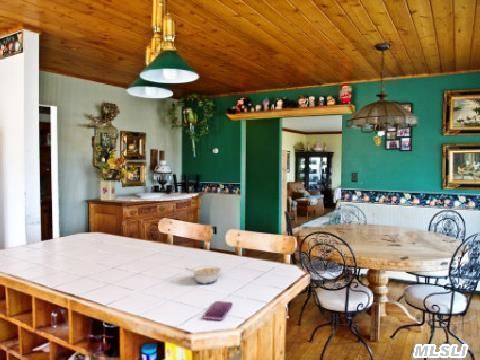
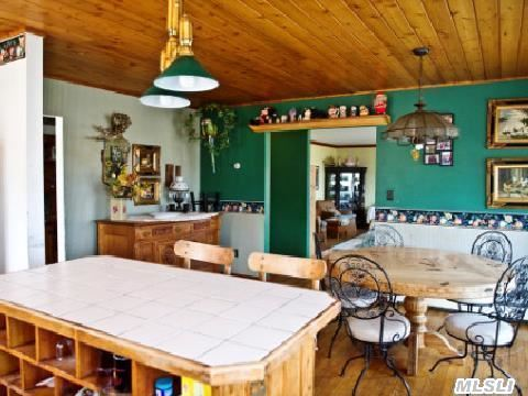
- legume (205, 274)
- smartphone (218, 309)
